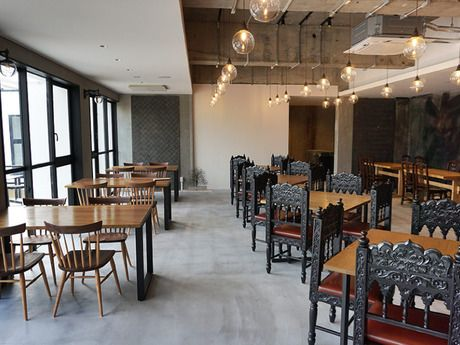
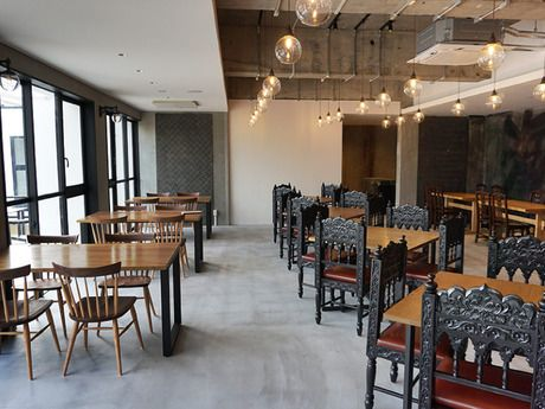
- potted tree (197, 178)
